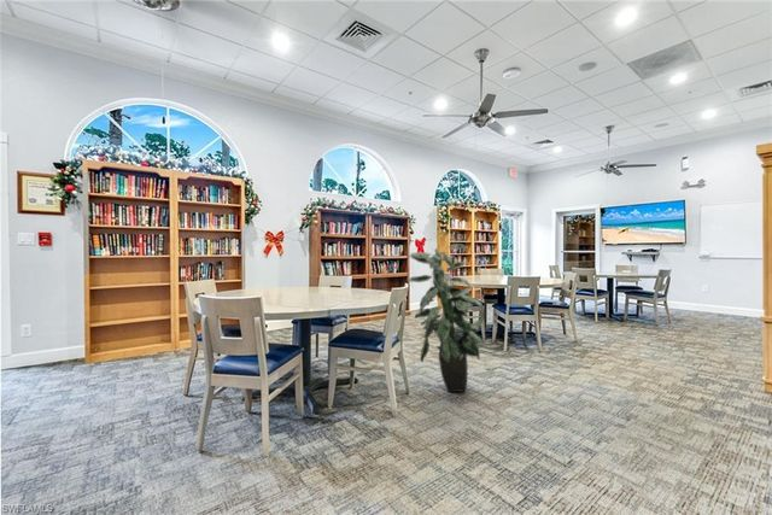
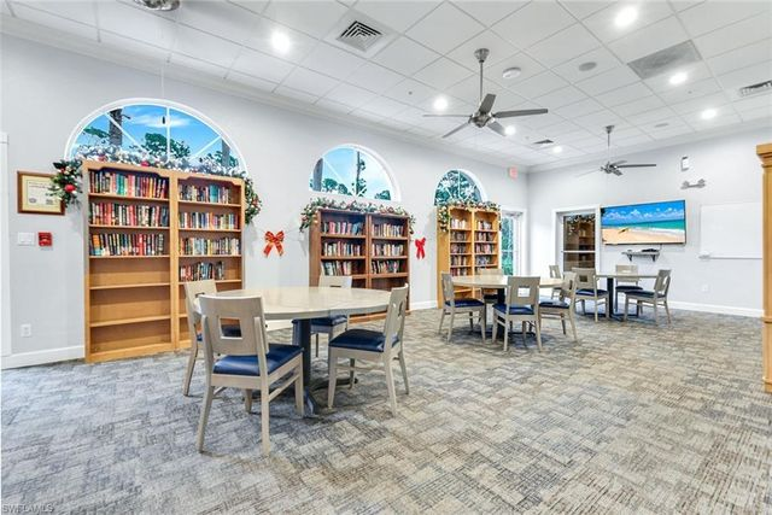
- indoor plant (449, 317)
